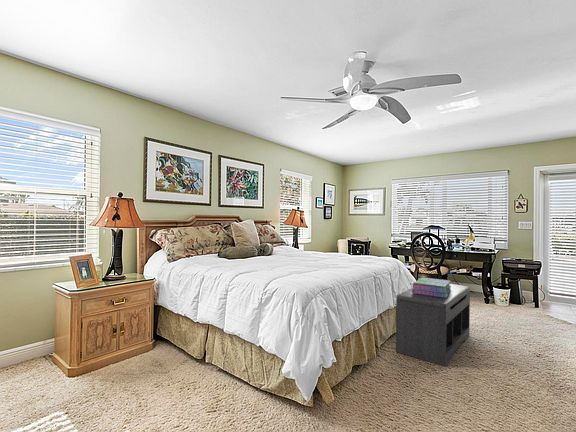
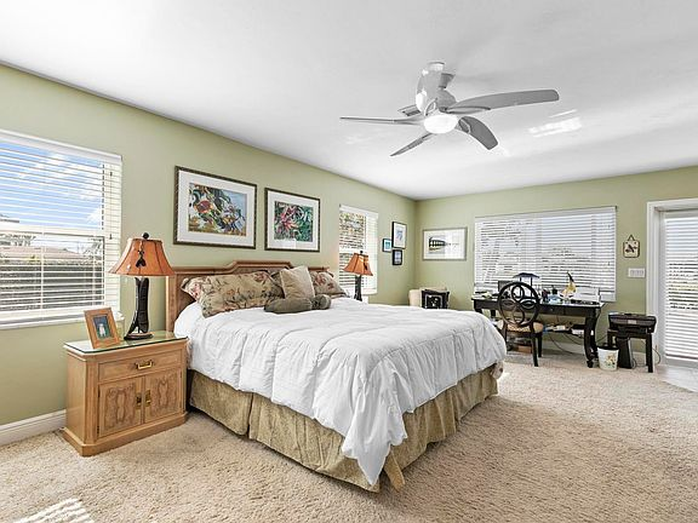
- bench (435, 316)
- stack of books (432, 286)
